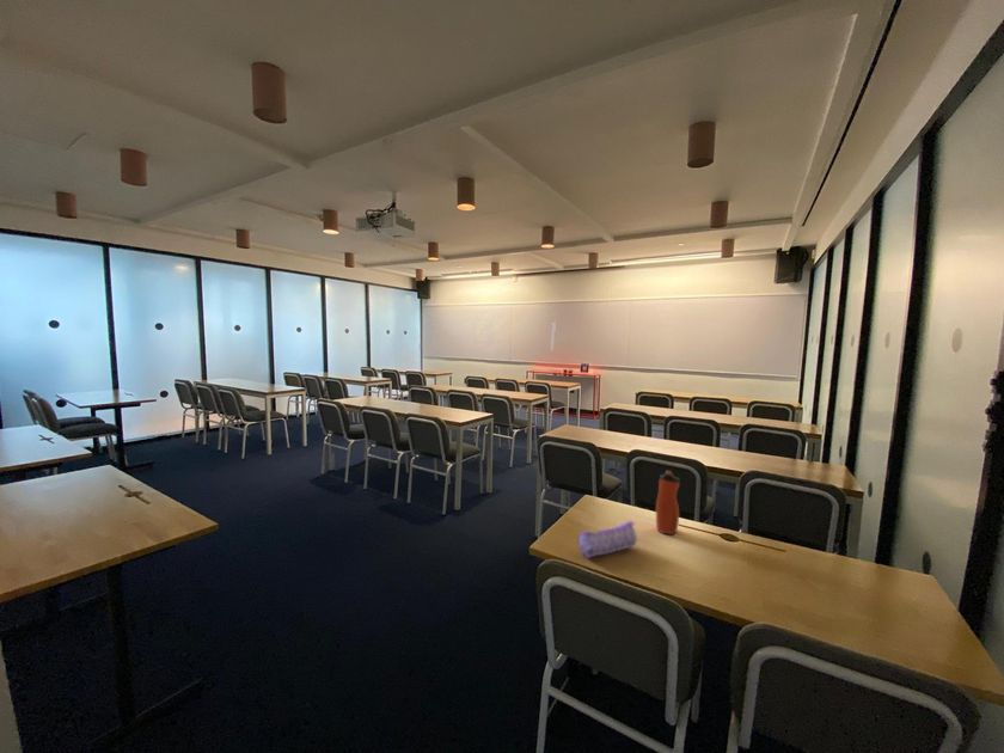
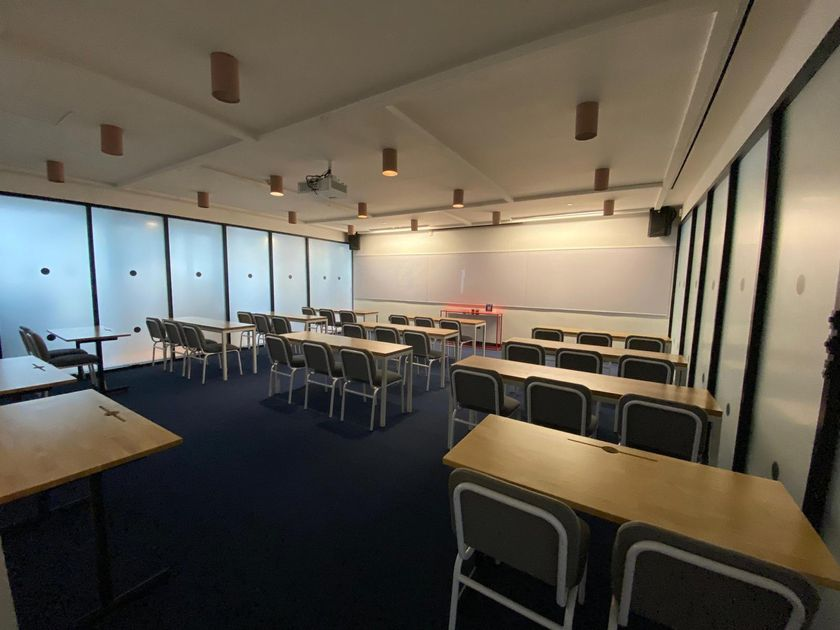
- water bottle (667, 500)
- pencil case (606, 538)
